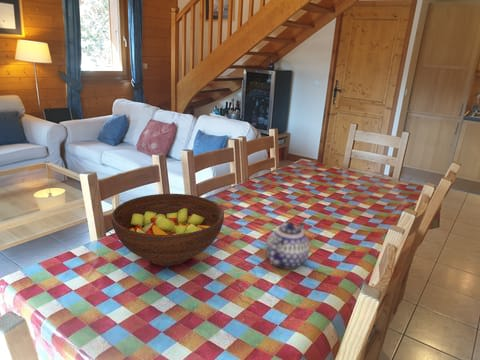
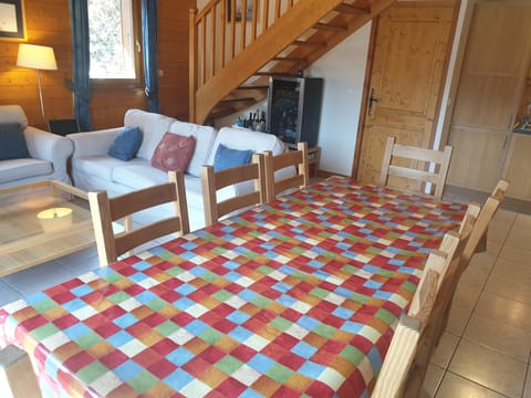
- teapot (288, 242)
- fruit bowl (169, 234)
